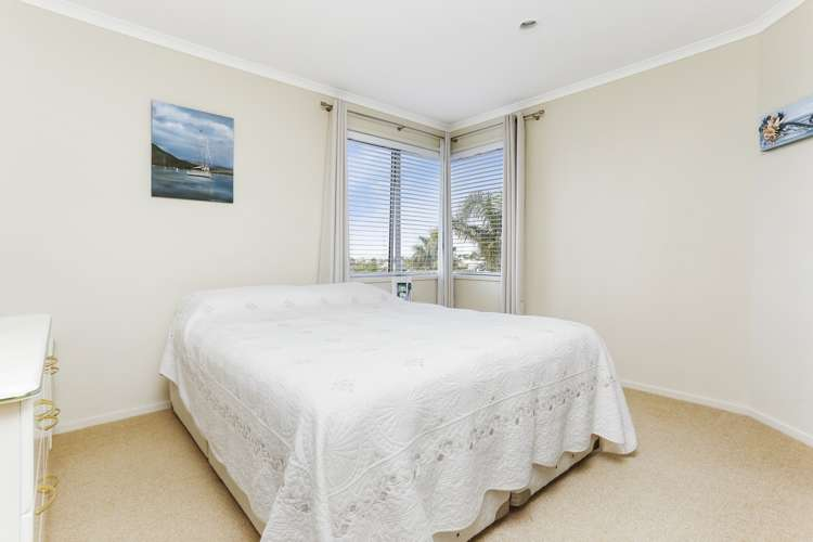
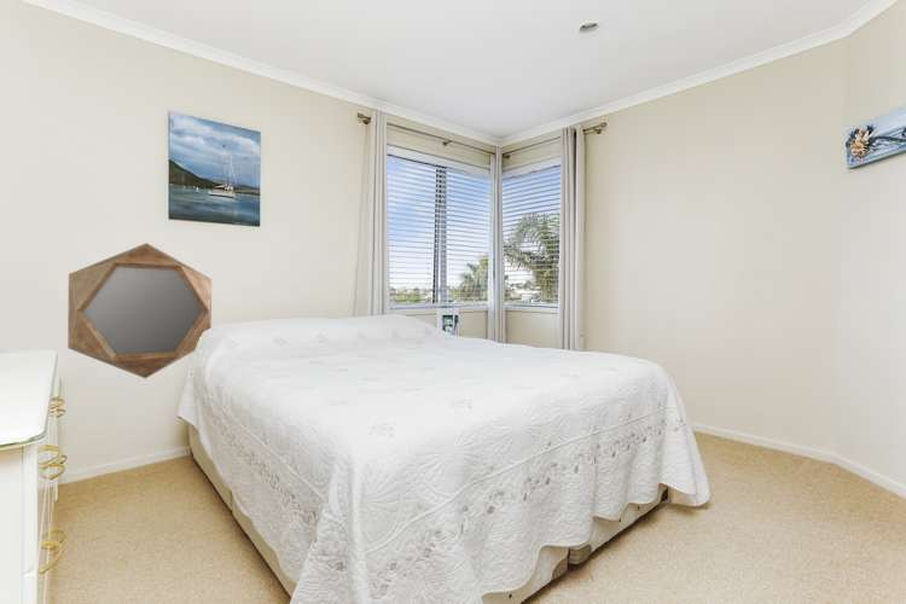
+ home mirror (146, 310)
